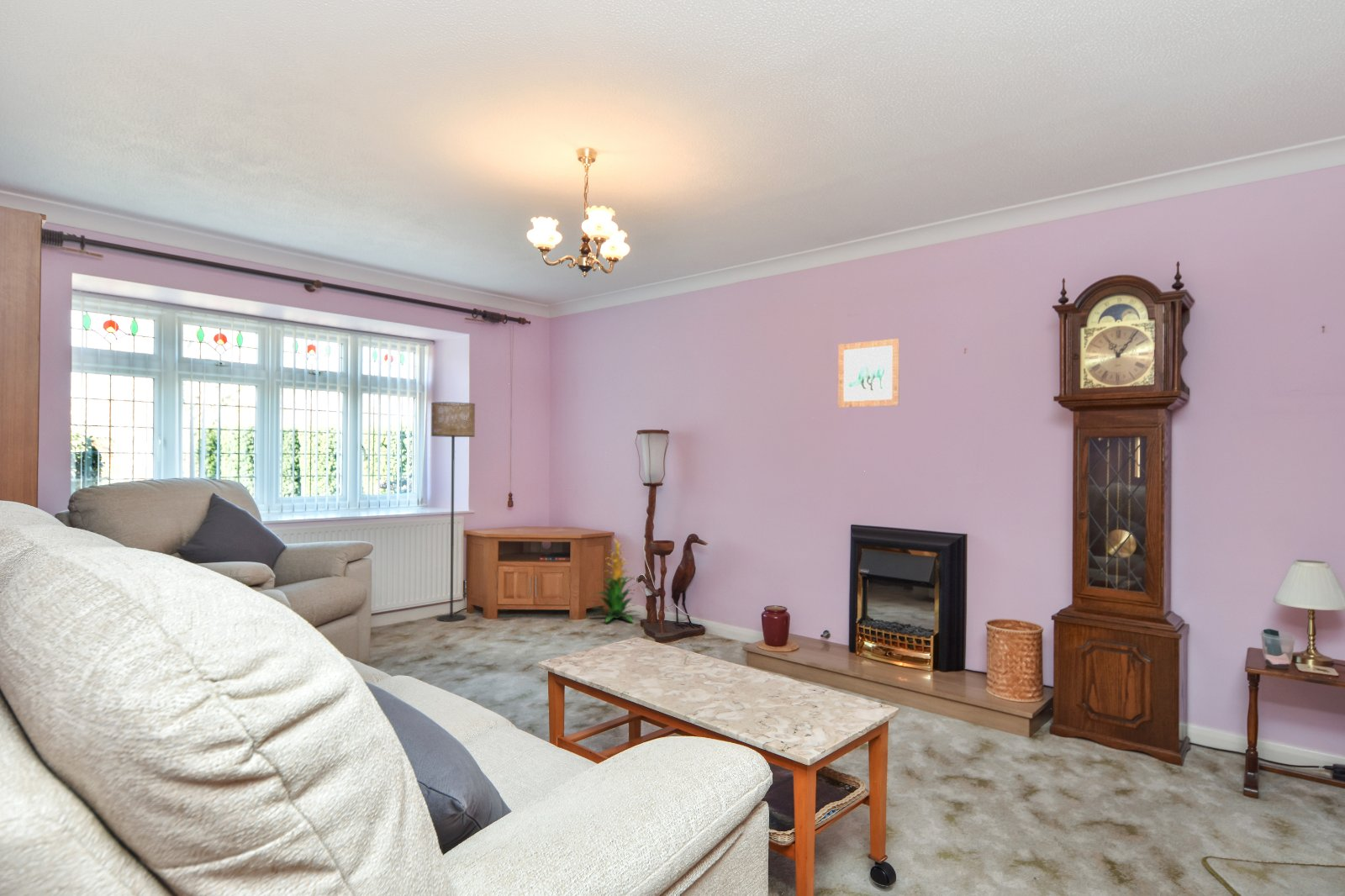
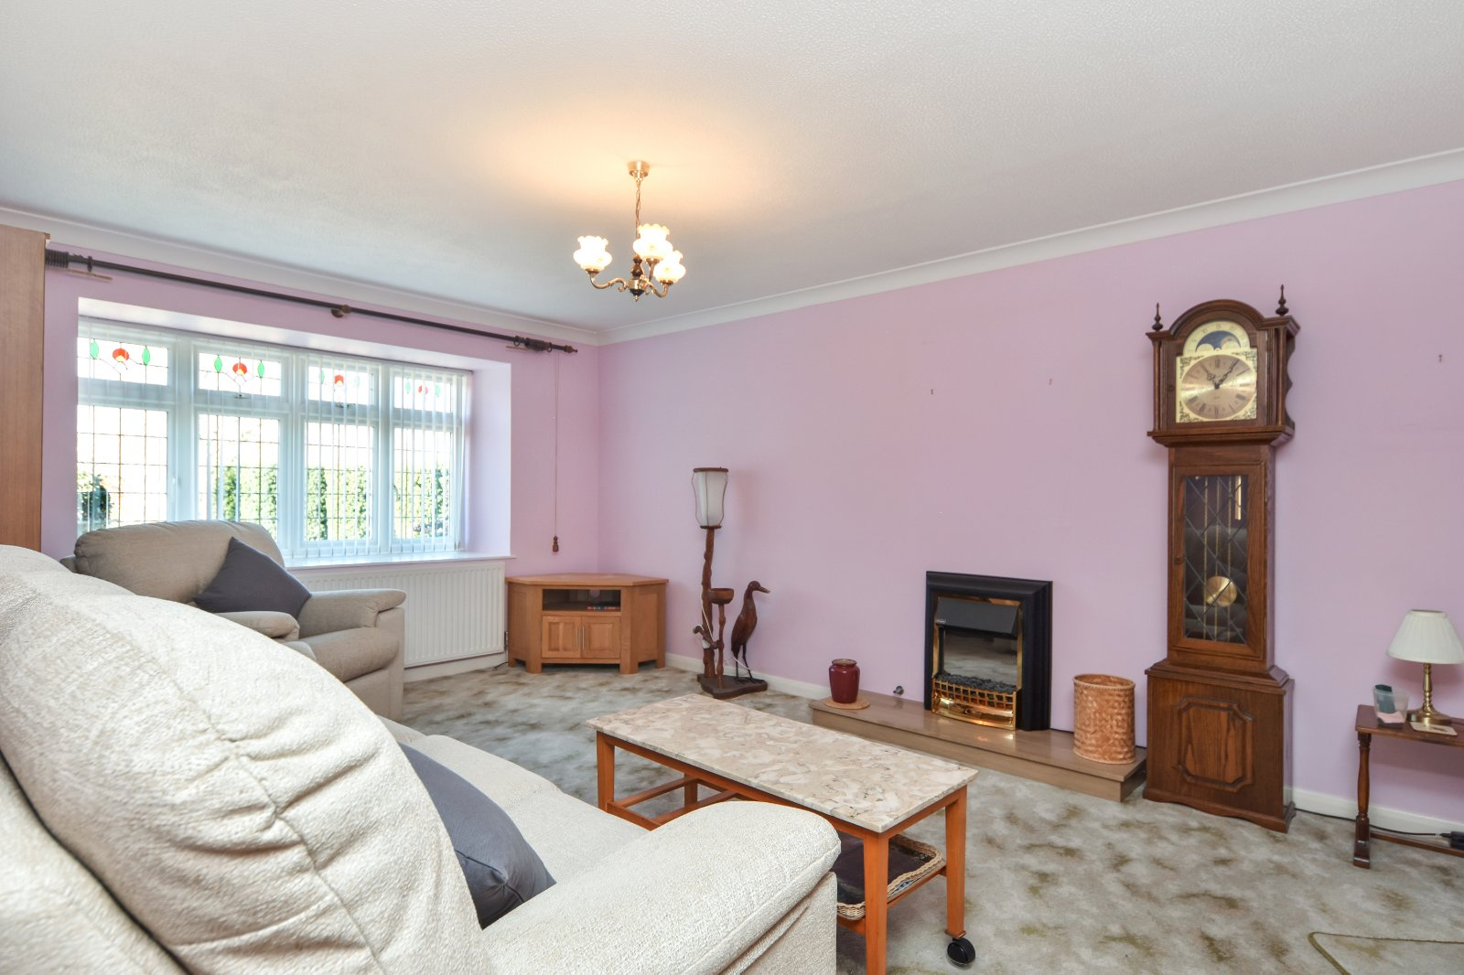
- wall art (868, 374)
- indoor plant (617, 578)
- floor lamp (452, 510)
